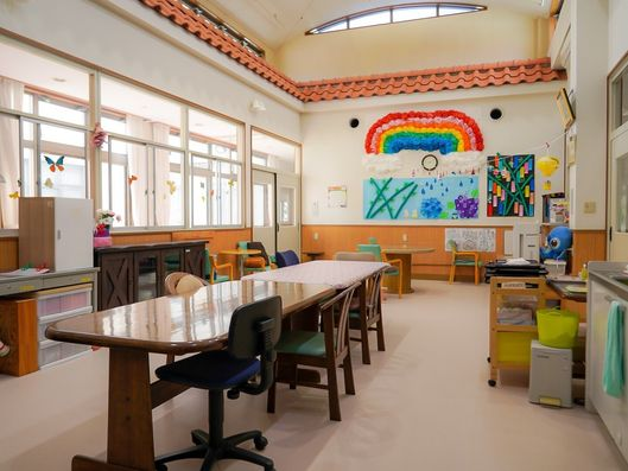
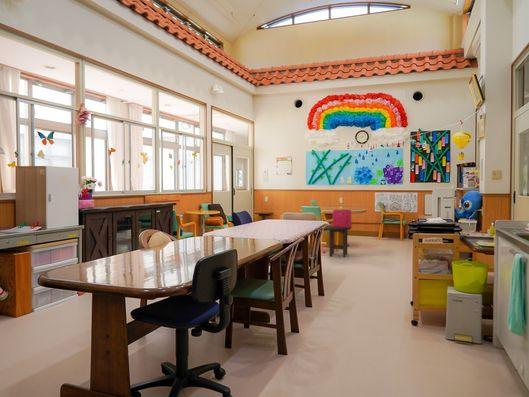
+ stool (338, 245)
+ storage bin (342, 218)
